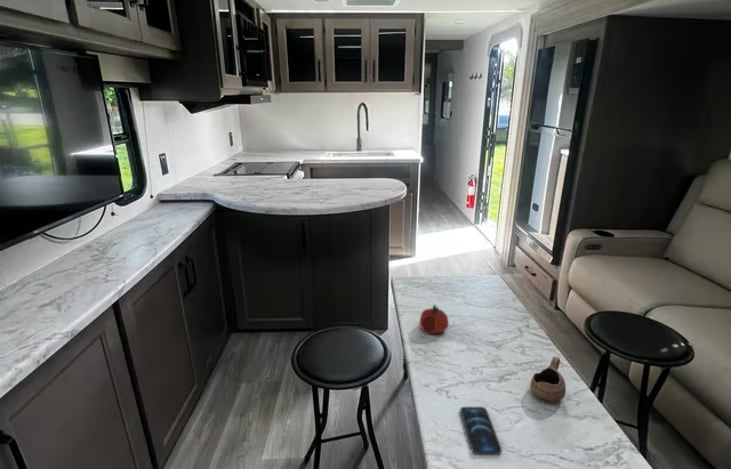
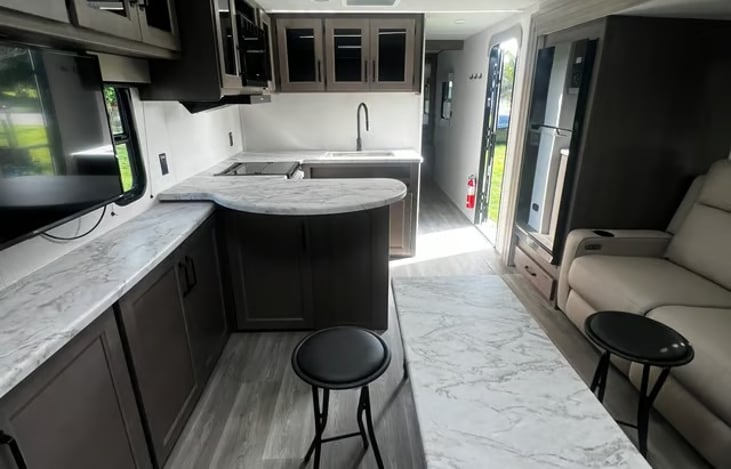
- smartphone (479, 428)
- fruit (434, 317)
- cup (551, 380)
